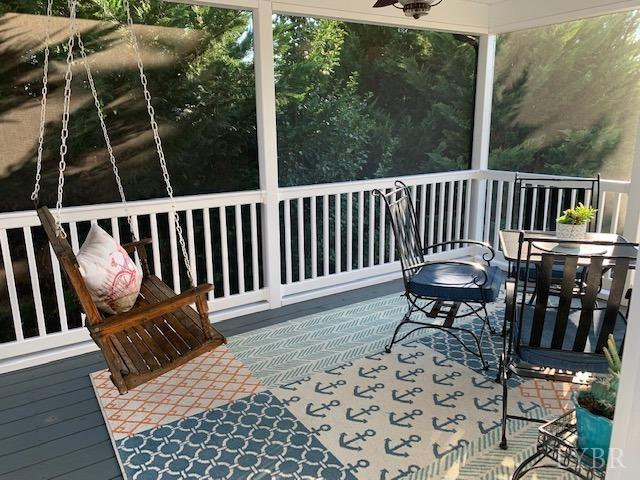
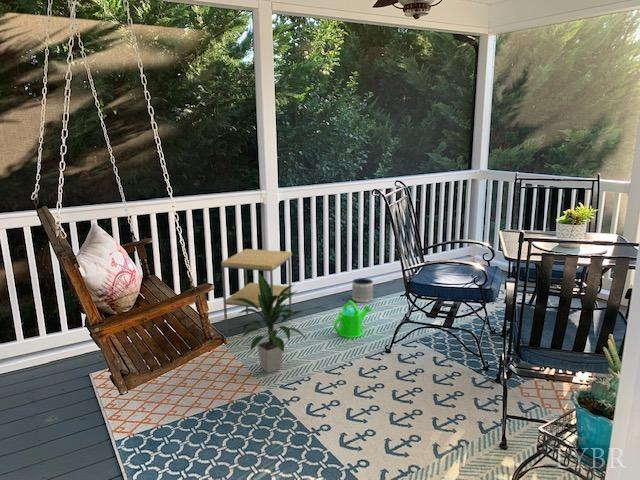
+ indoor plant (273, 323)
+ side table (259, 291)
+ watering can (352, 316)
+ planter (362, 290)
